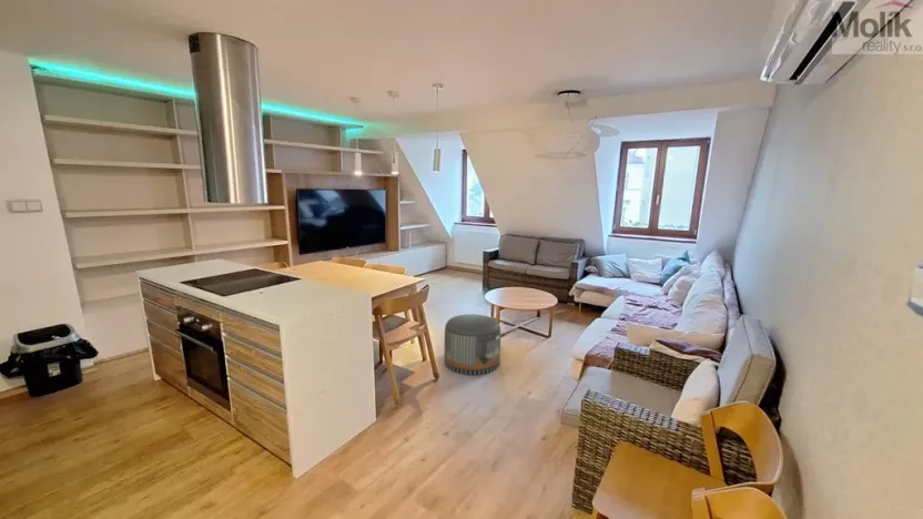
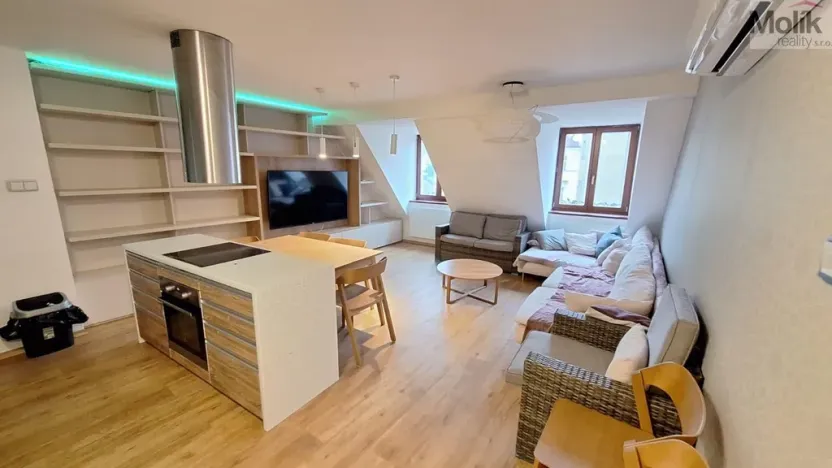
- pouf (471, 339)
